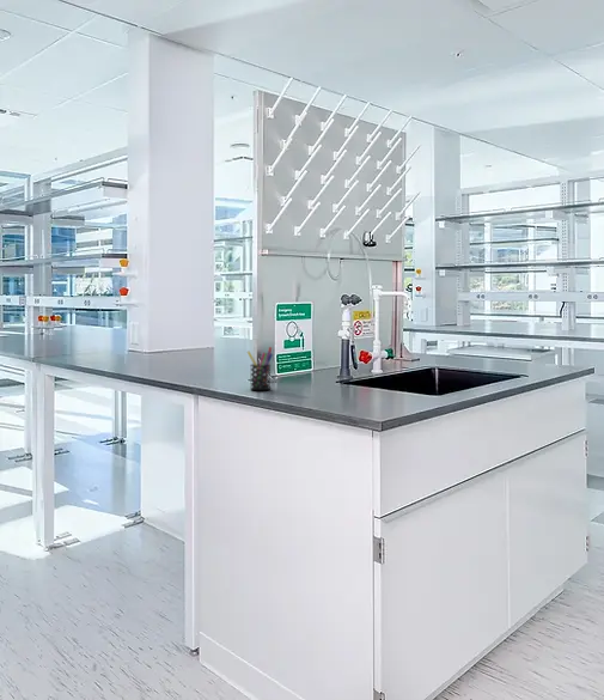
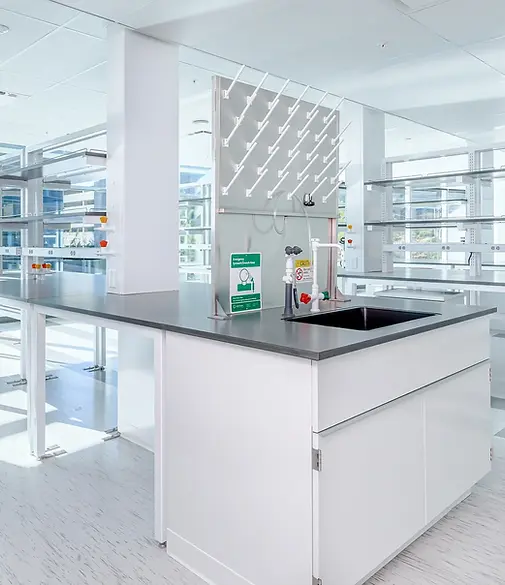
- pen holder (262, 367)
